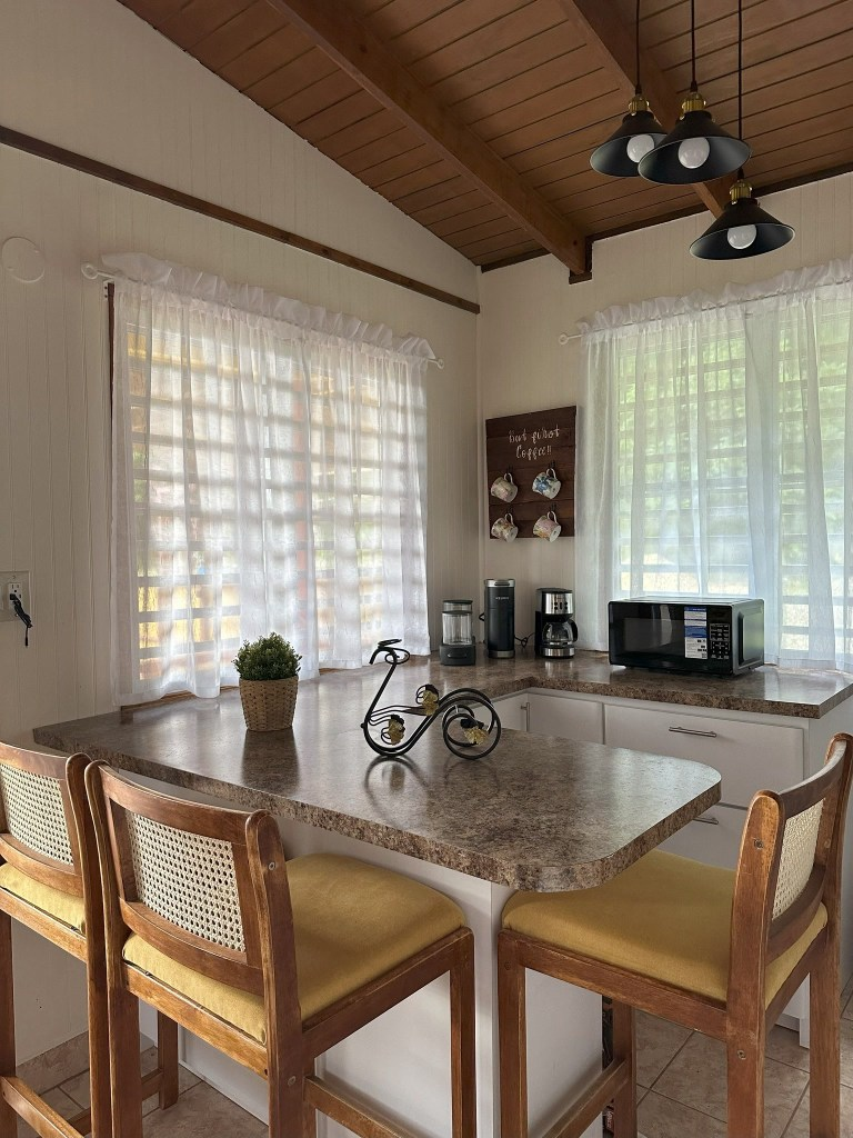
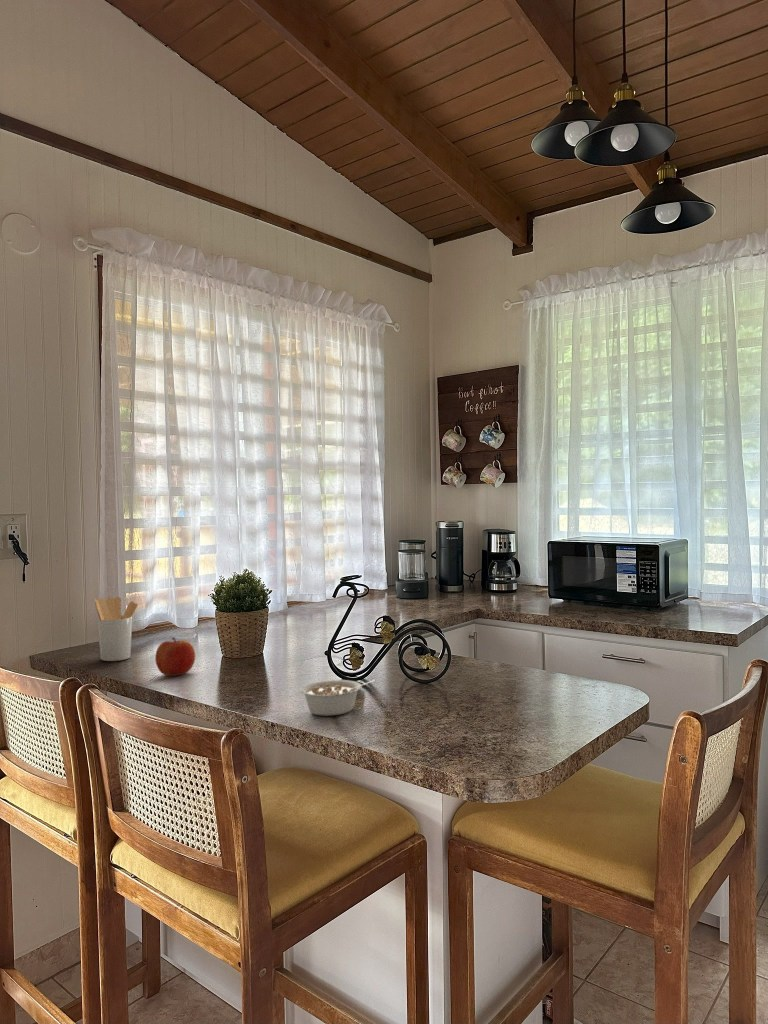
+ legume (333, 695)
+ fruit (175, 655)
+ utensil holder (113, 626)
